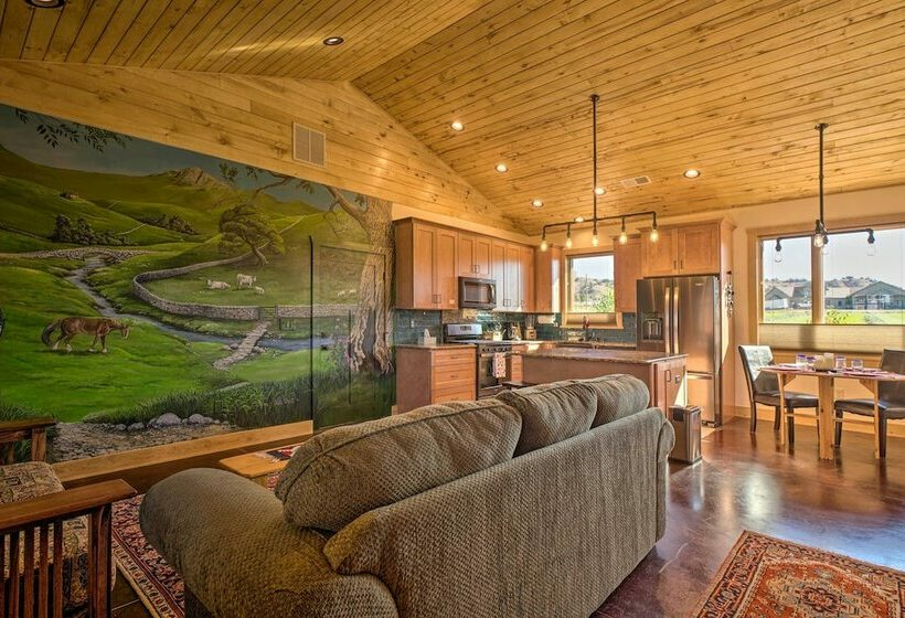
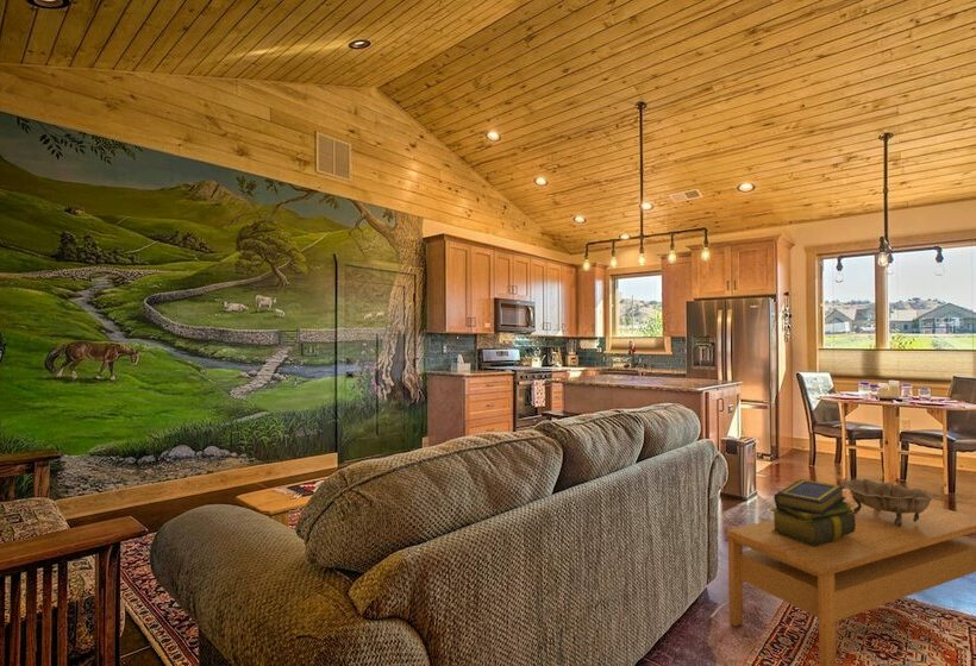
+ coffee table (863, 571)
+ decorative bowl (887, 501)
+ stack of books (812, 510)
